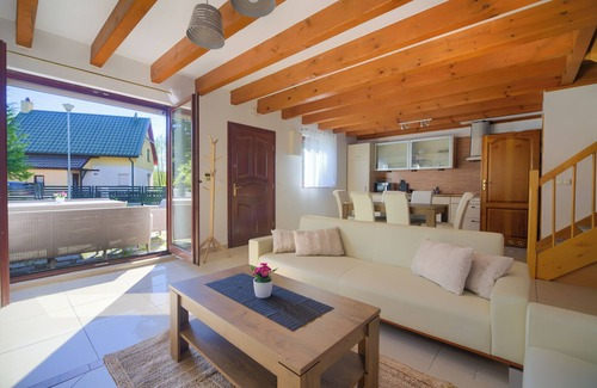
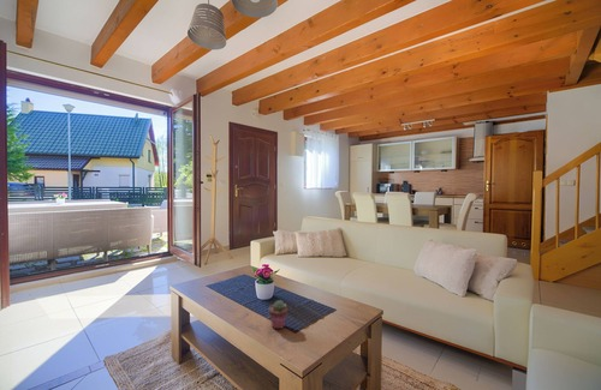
+ potted succulent (278, 313)
